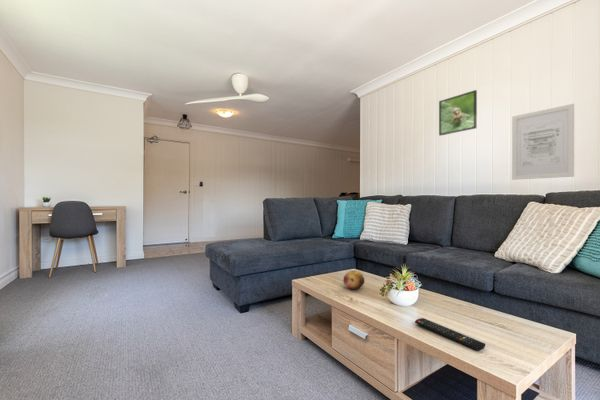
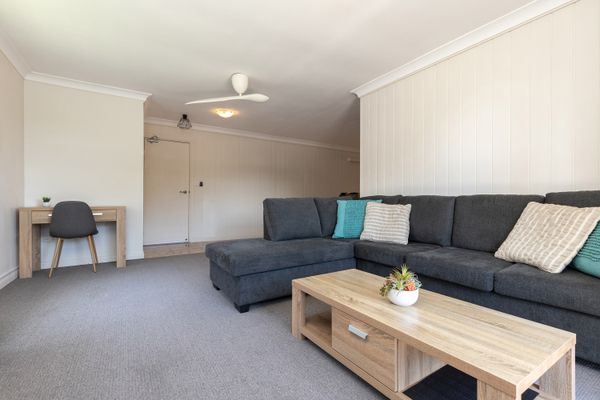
- fruit (354, 279)
- remote control (446, 332)
- wall art (540, 144)
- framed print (456, 114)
